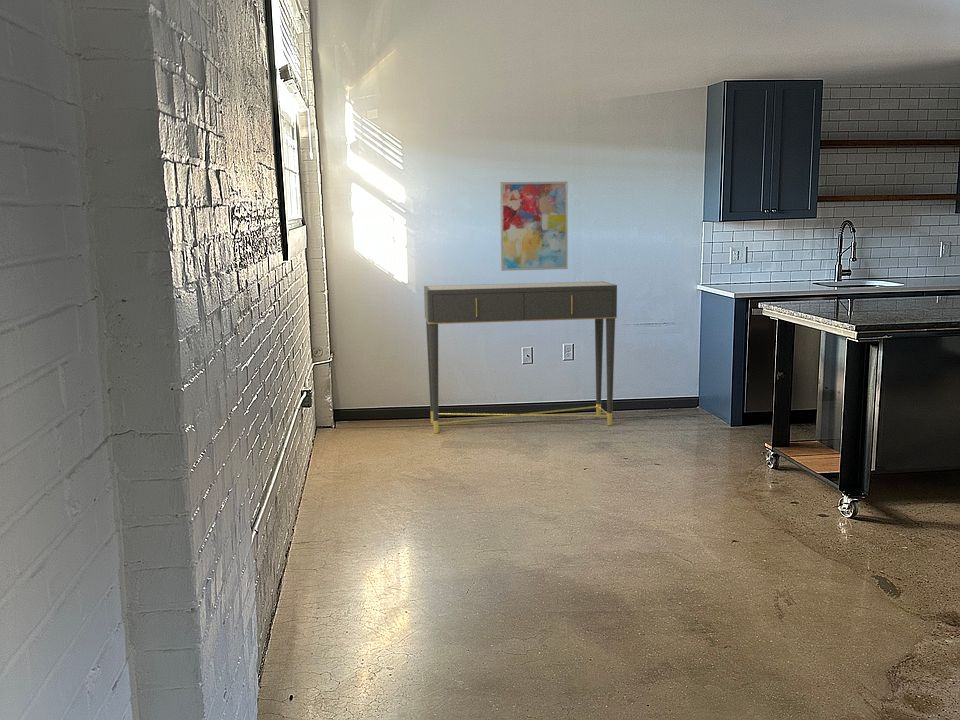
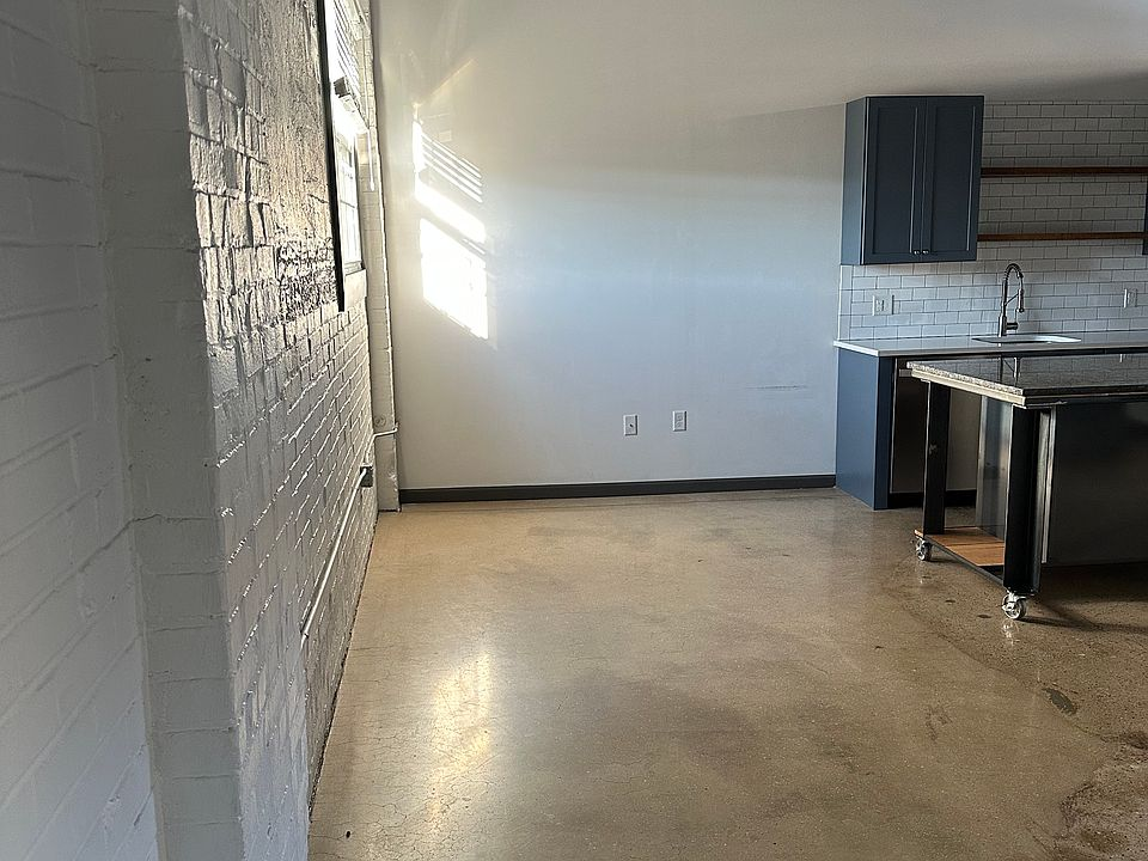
- console table (513, 321)
- wall art (534, 226)
